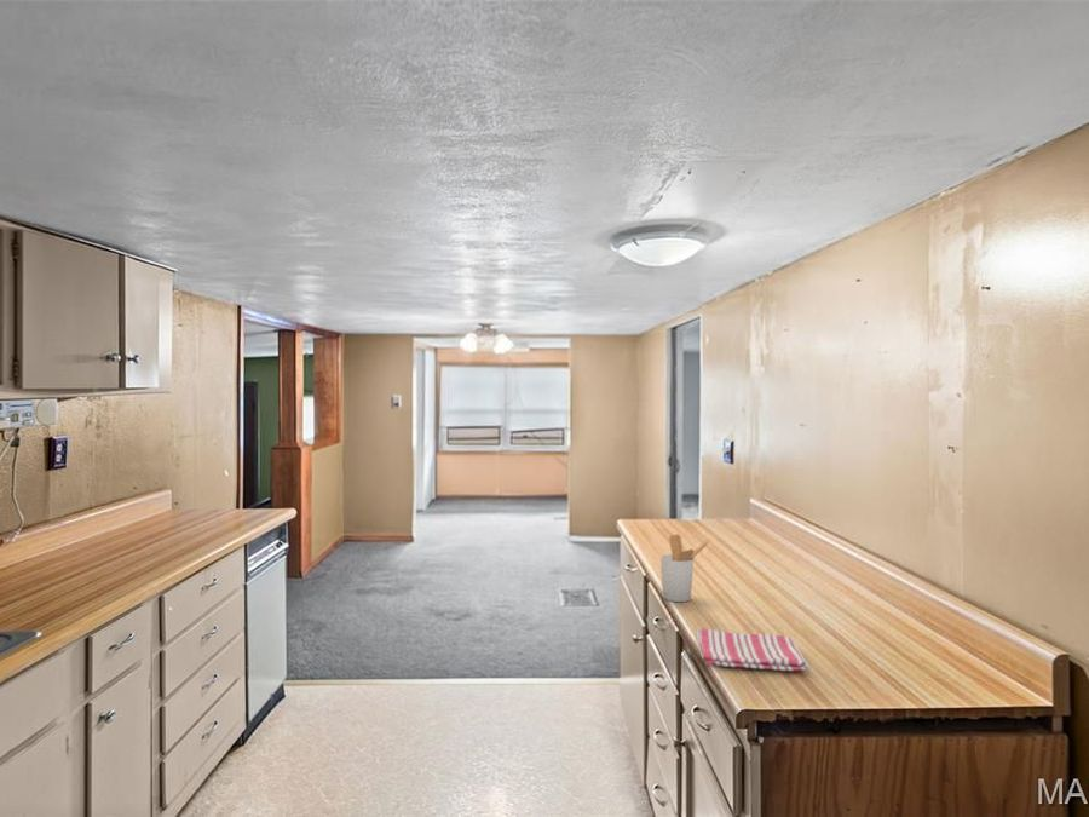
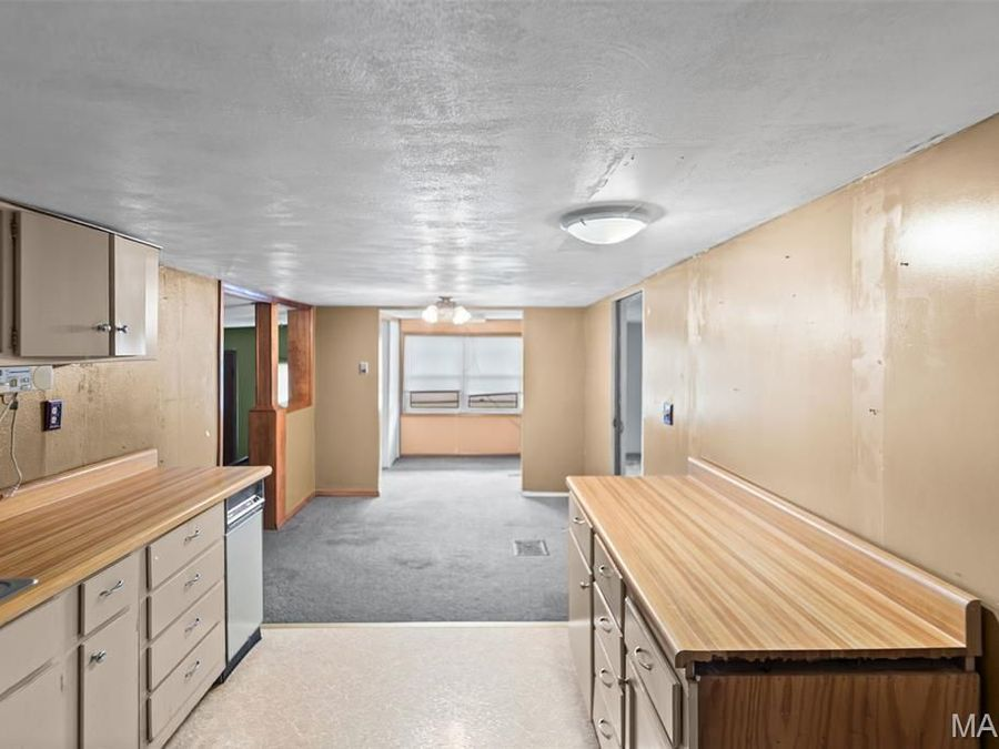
- utensil holder (685, 568)
- dish towel (749, 648)
